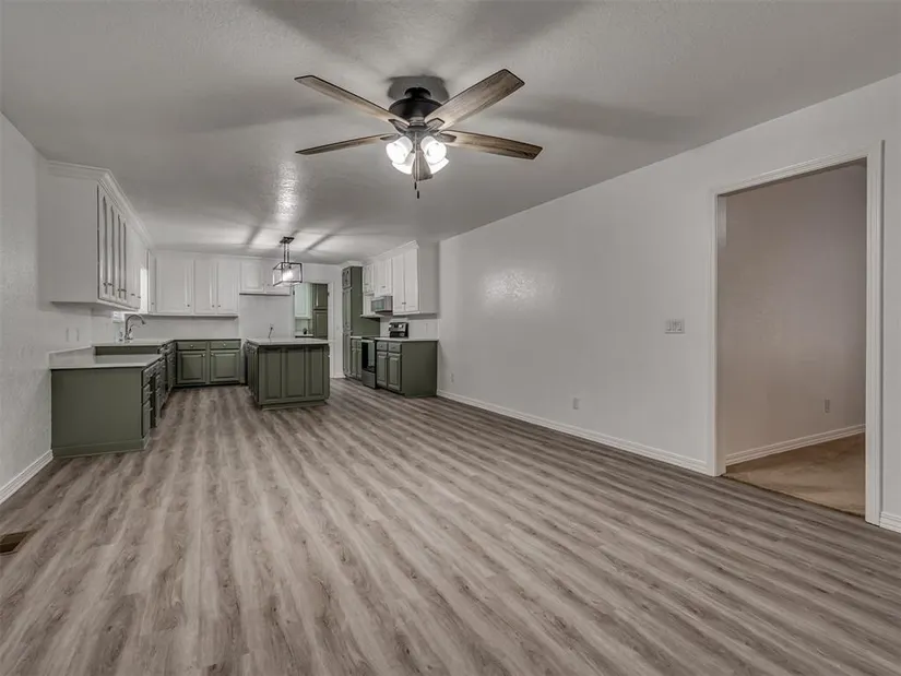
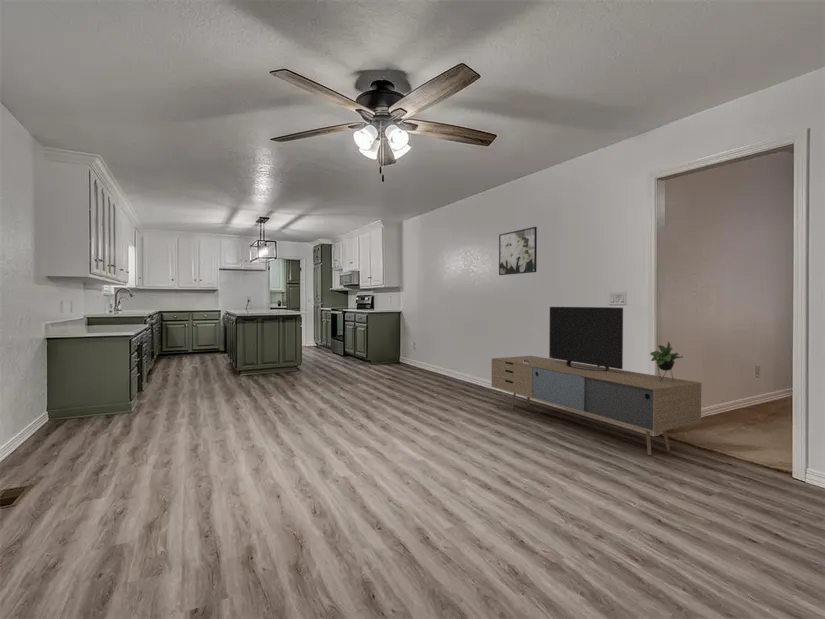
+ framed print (516, 252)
+ media console (579, 366)
